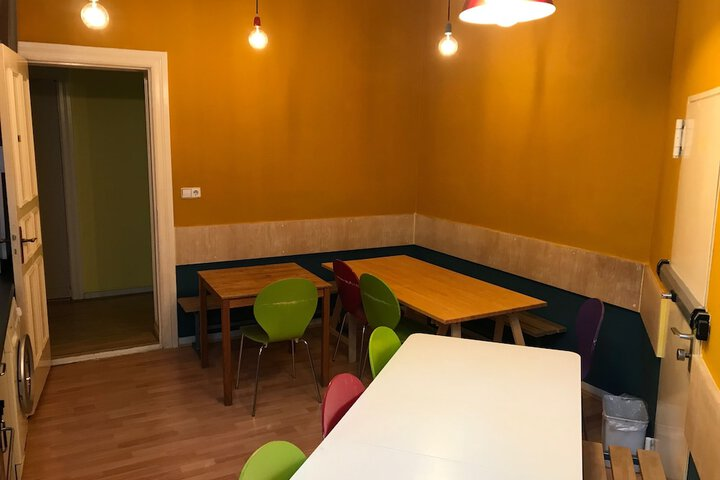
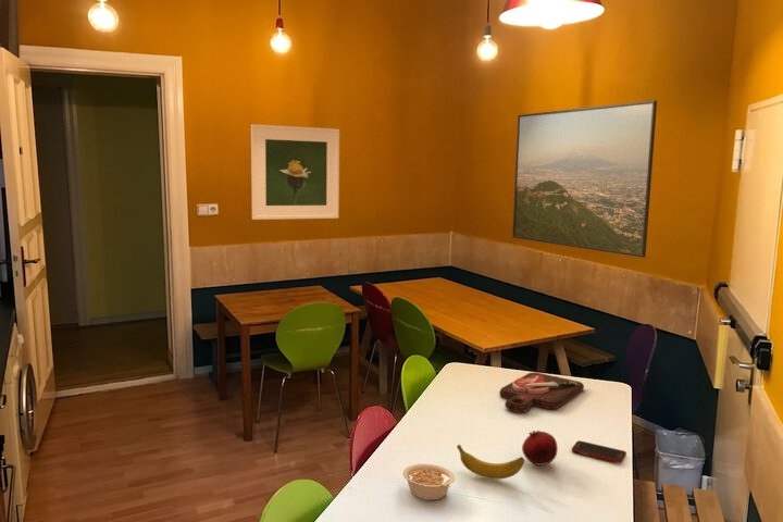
+ cell phone (598, 451)
+ cutting board (536, 388)
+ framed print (296, 173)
+ banana (489, 463)
+ fruit (539, 446)
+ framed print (574, 178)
+ legume (430, 482)
